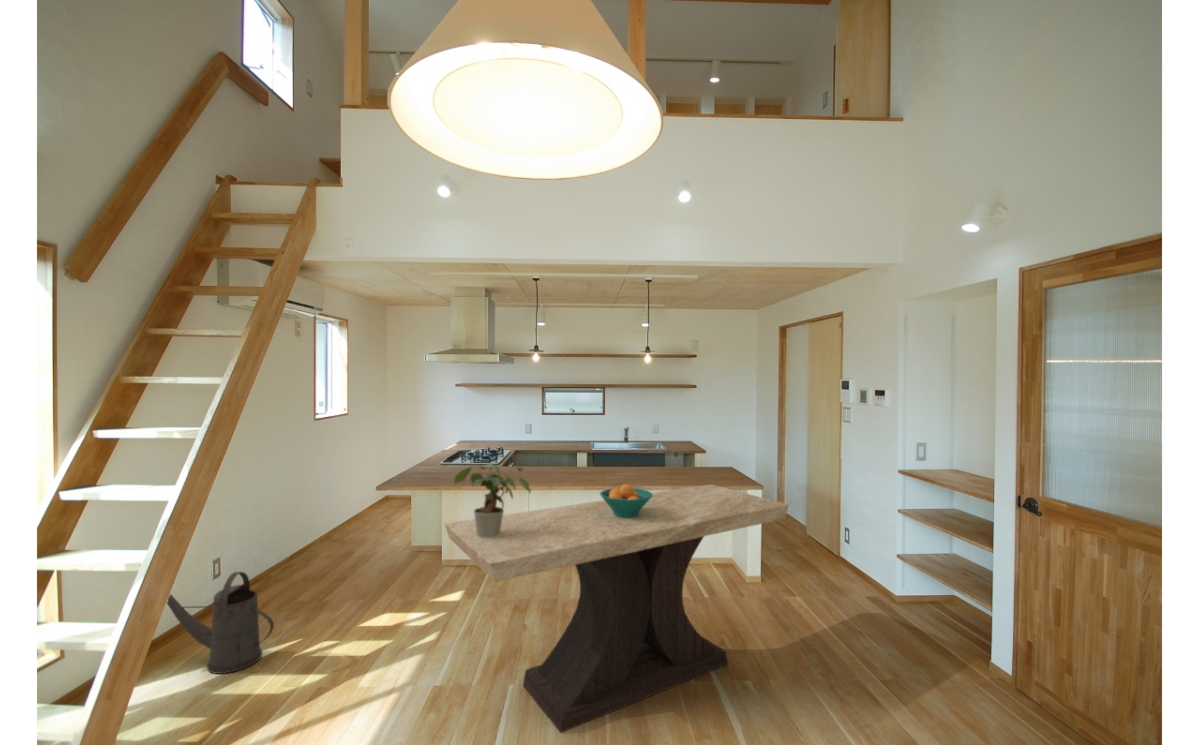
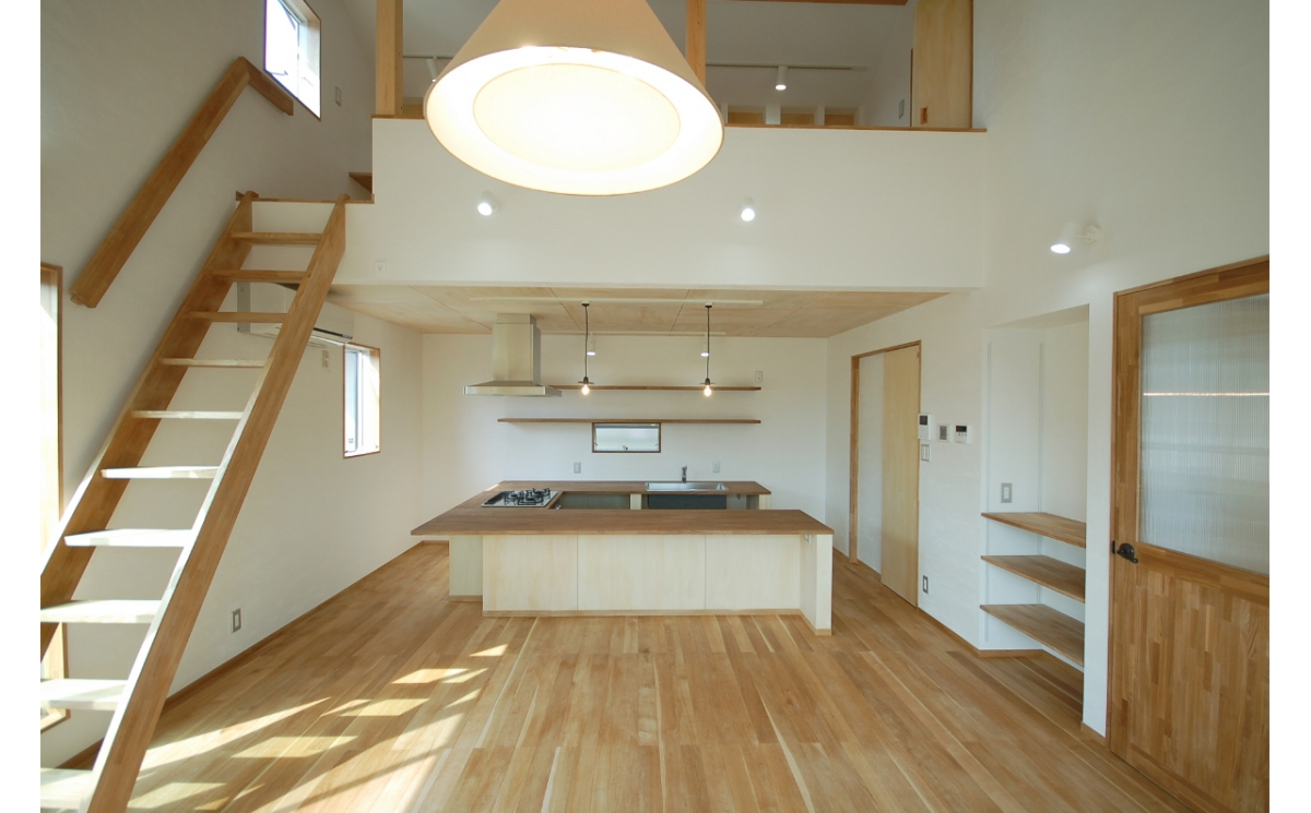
- potted plant (497, 497)
- watering can (216, 617)
- table (629, 594)
- fruit bowl (626, 498)
